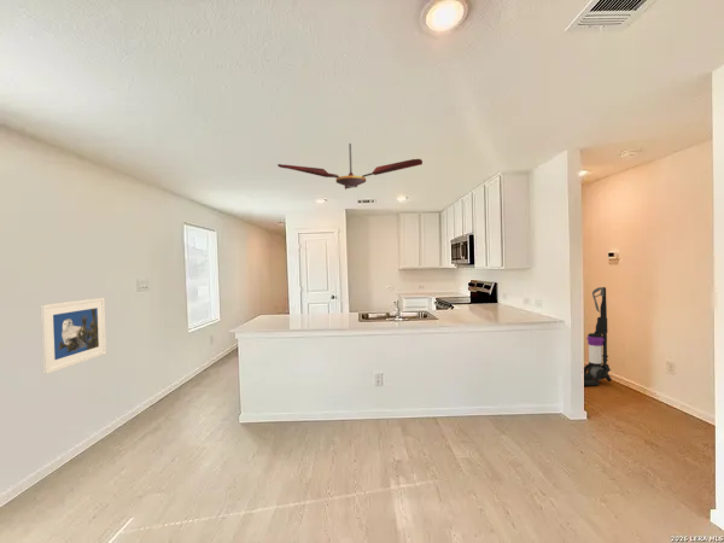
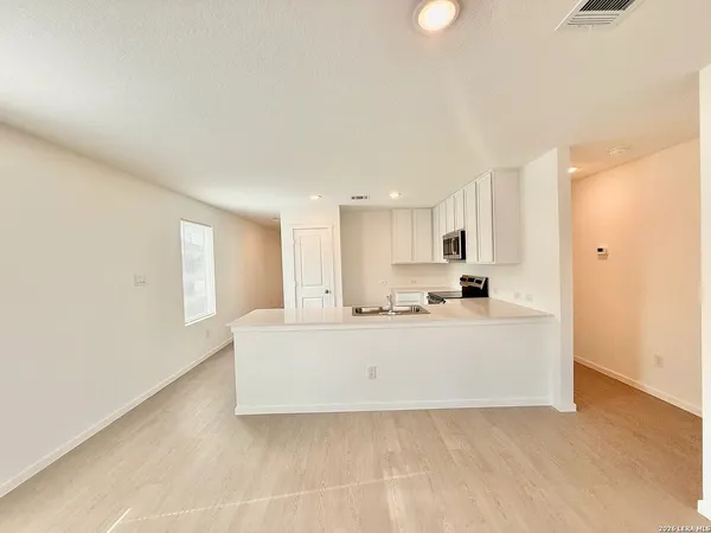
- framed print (76, 332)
- vacuum cleaner (591, 334)
- ceiling fan (350, 169)
